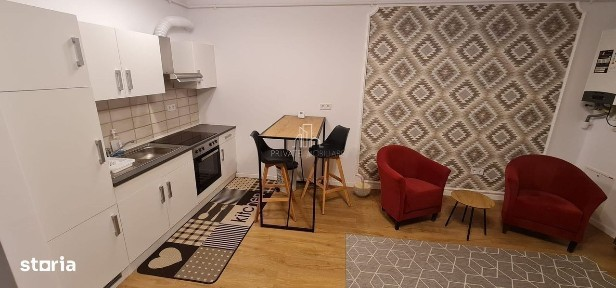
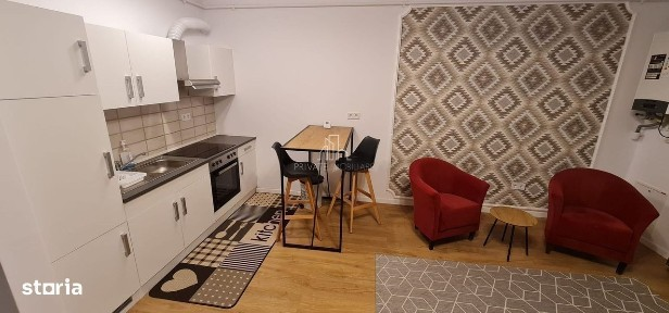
- basket (362, 182)
